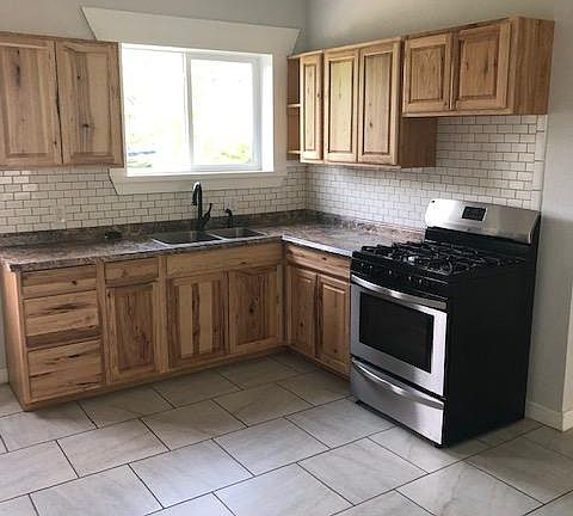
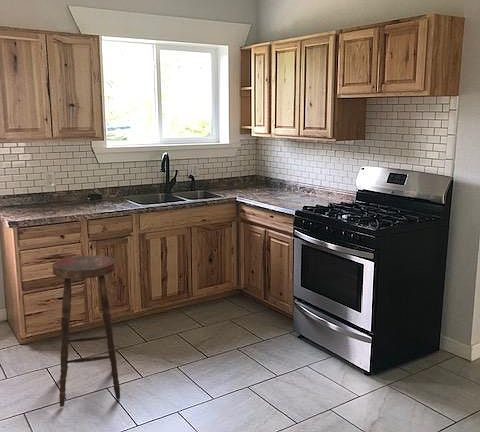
+ bar stool (87, 337)
